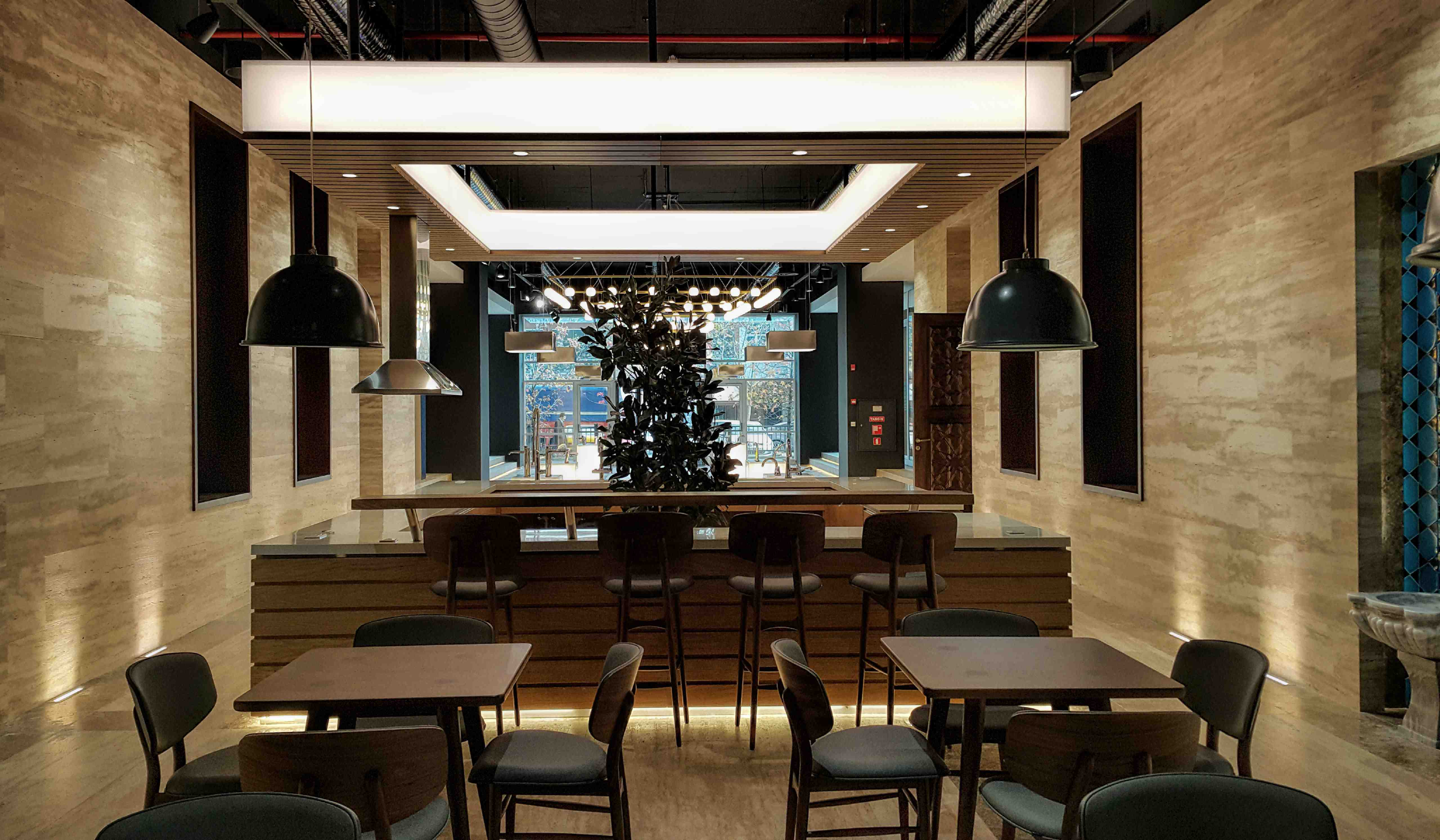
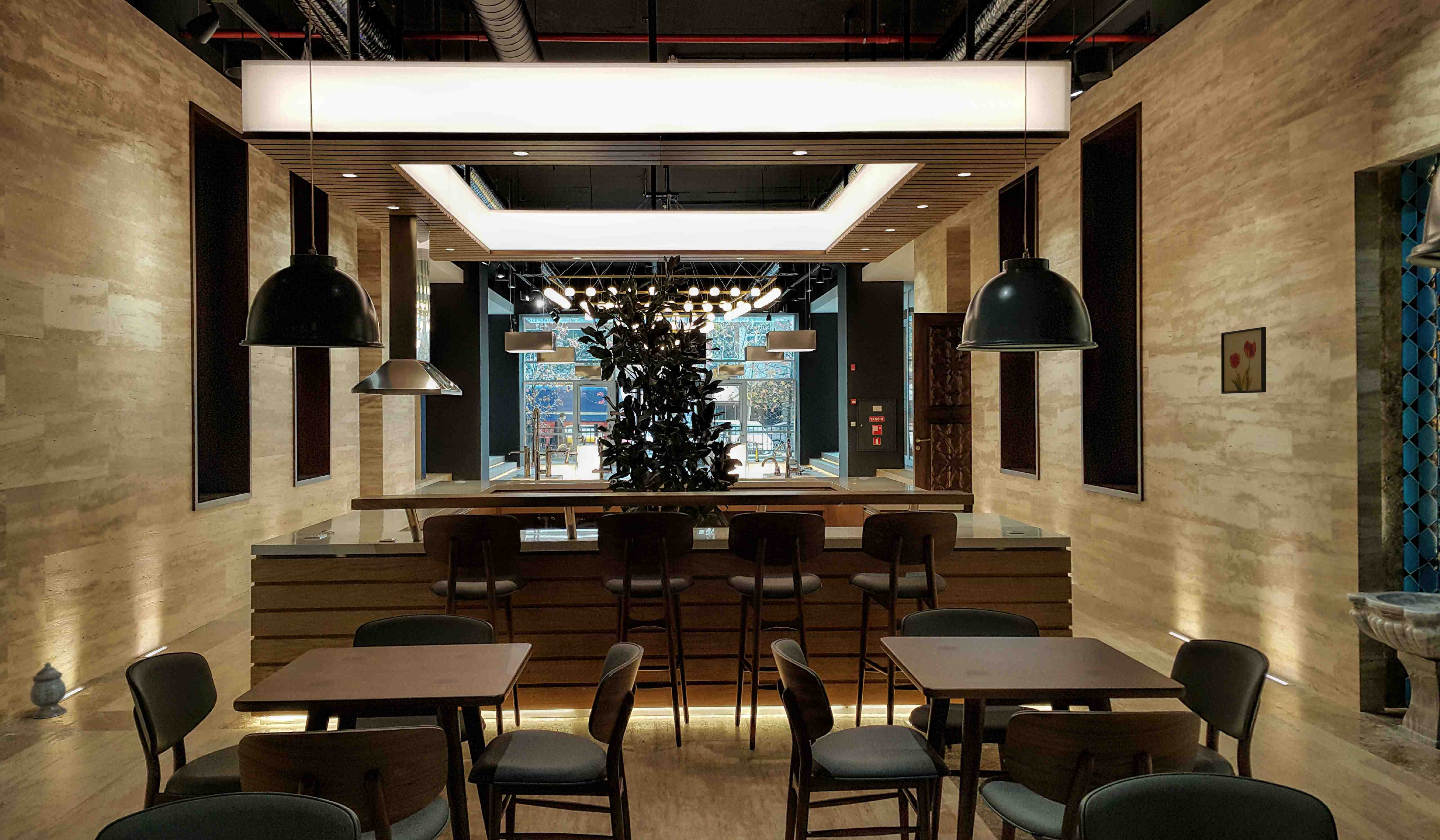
+ lantern (48, 688)
+ wall art (1244, 361)
